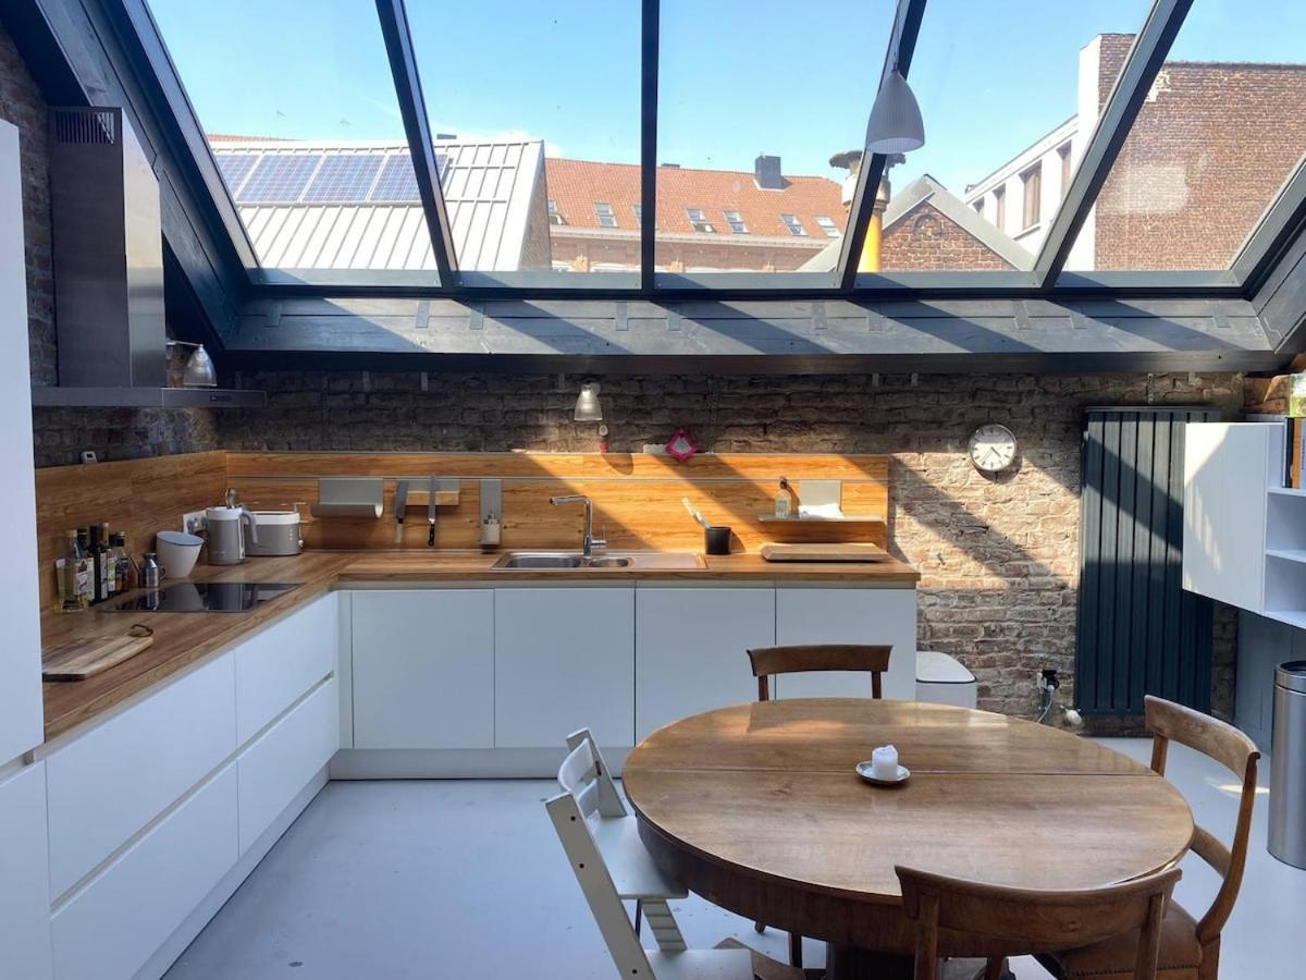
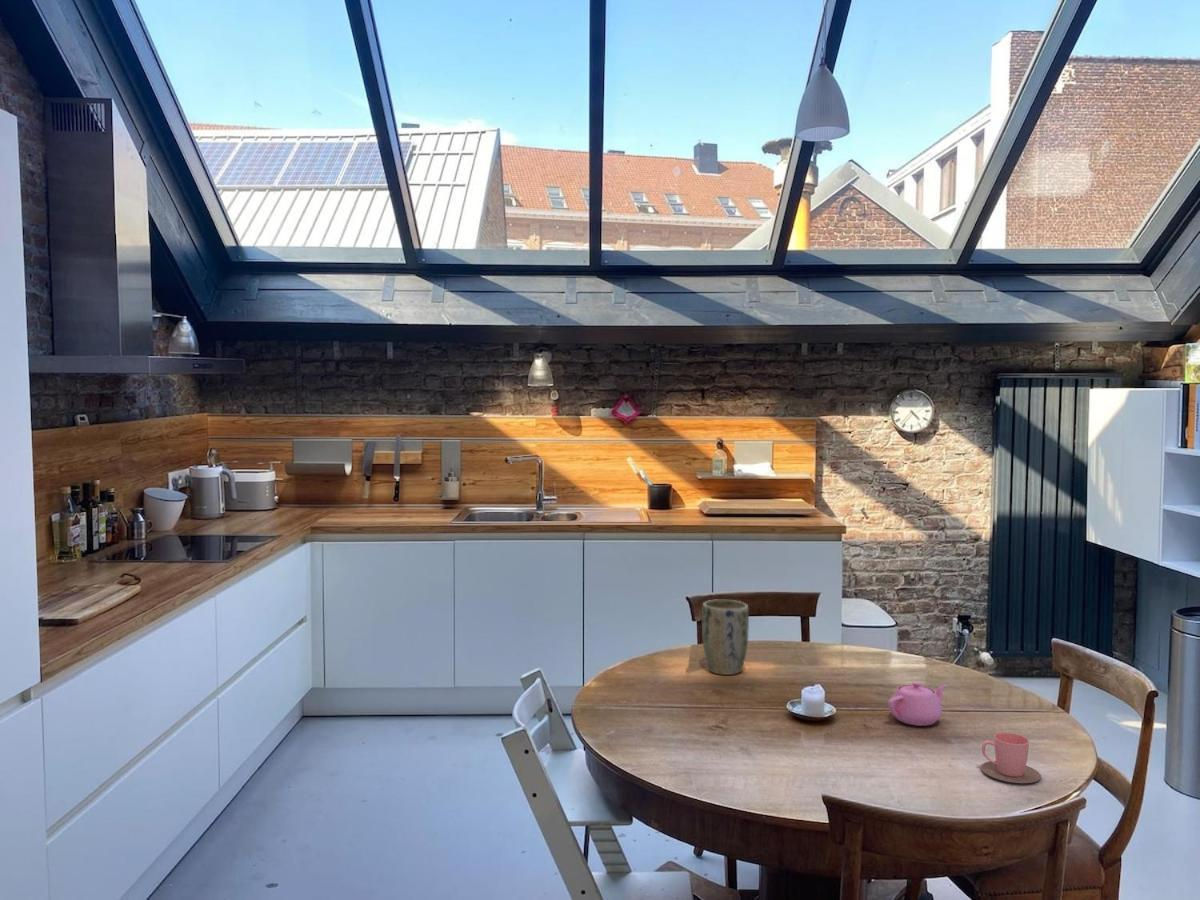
+ cup (1011, 755)
+ plant pot (725, 637)
+ teapot (918, 700)
